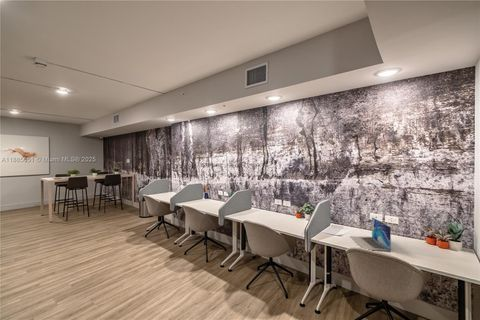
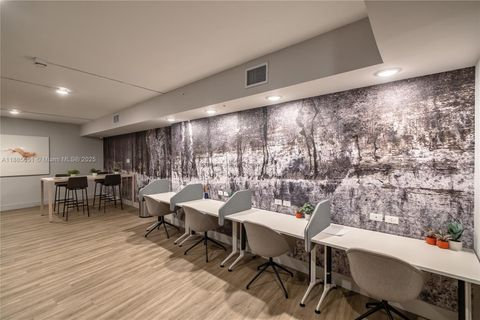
- laptop (372, 232)
